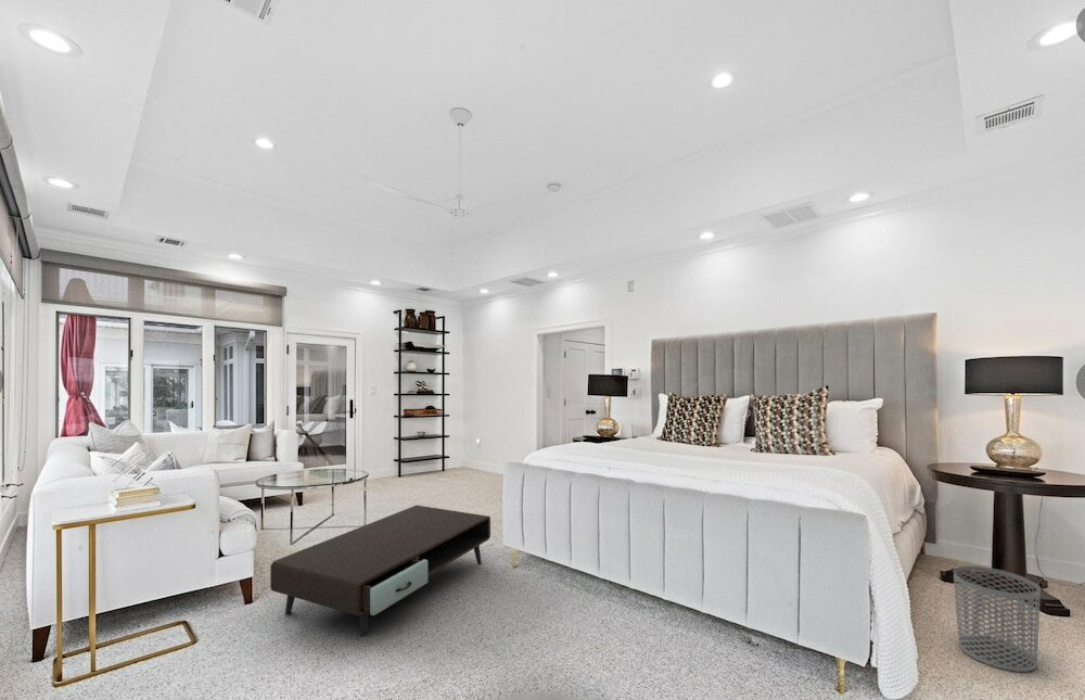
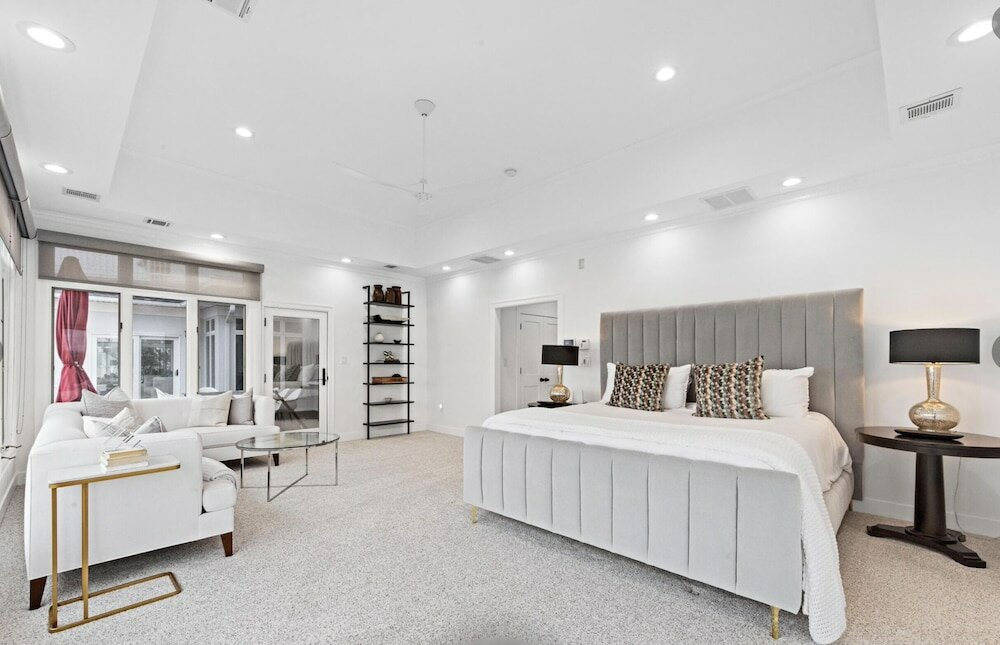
- coffee table (401, 562)
- waste bin (995, 616)
